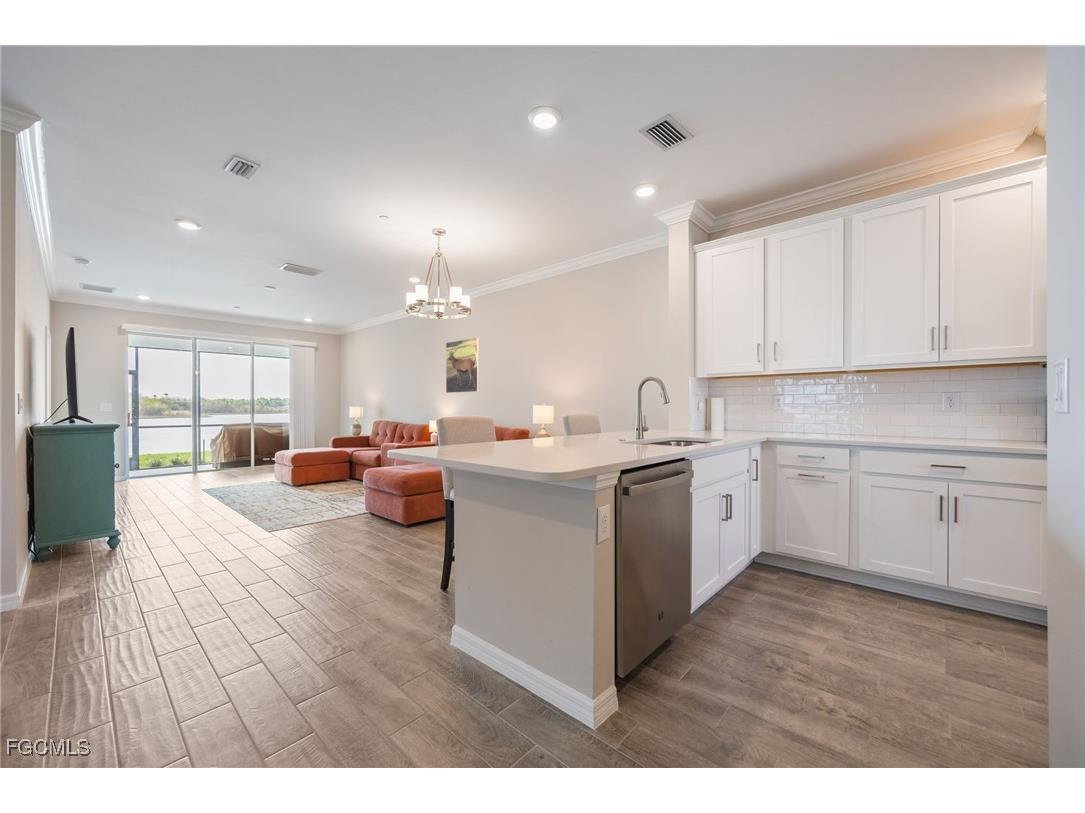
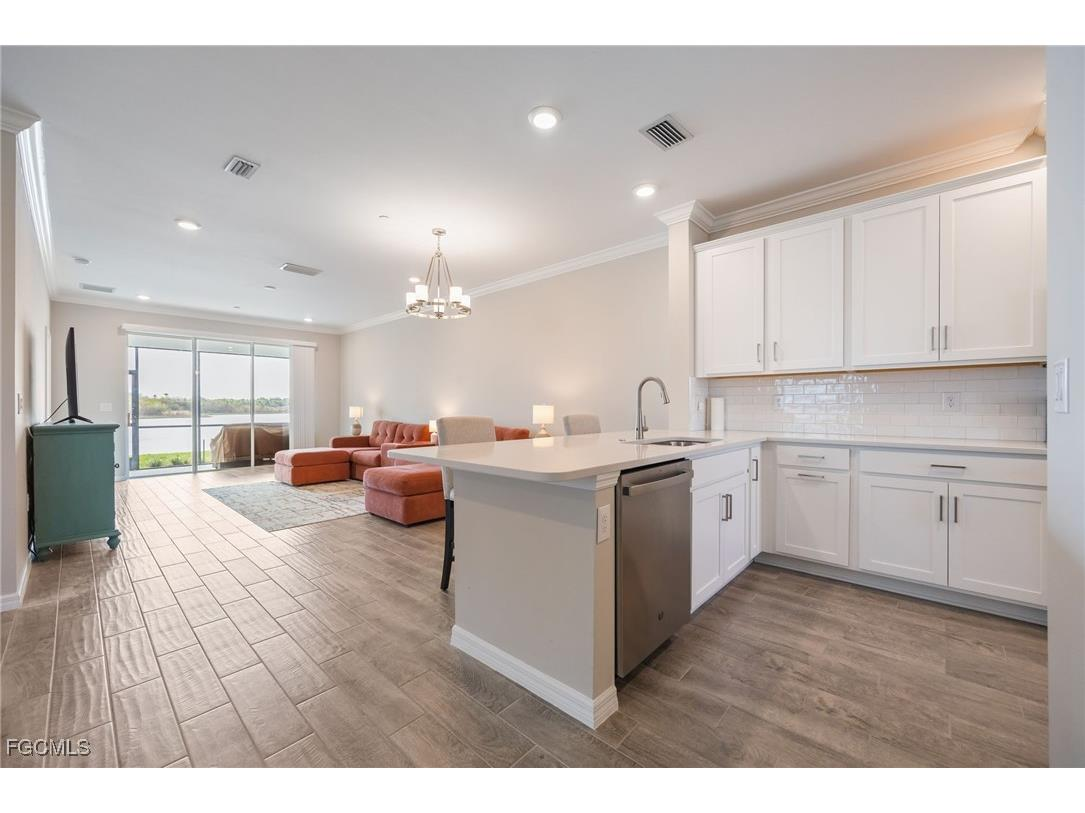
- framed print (461, 366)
